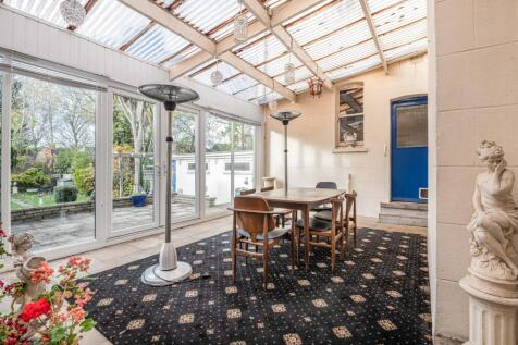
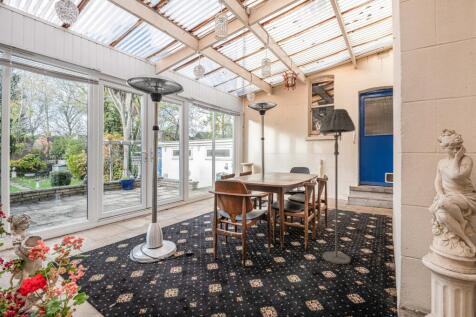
+ floor lamp (336, 184)
